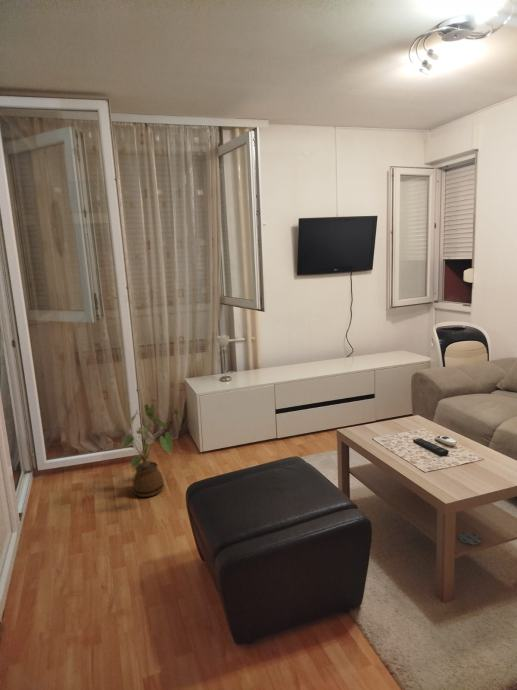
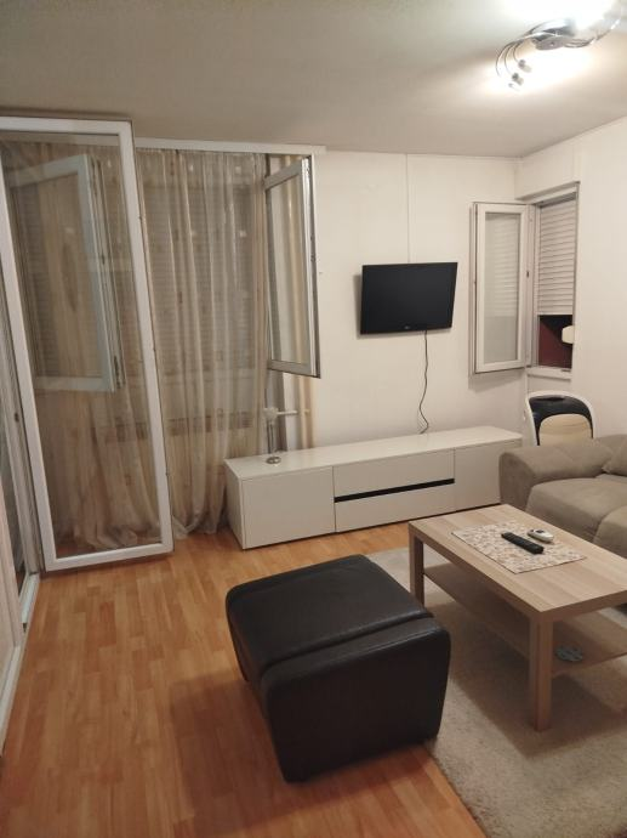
- house plant (149, 451)
